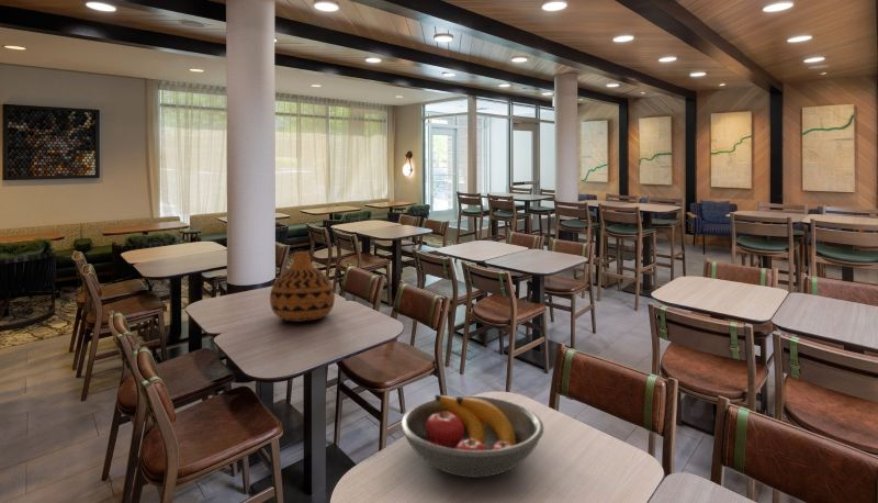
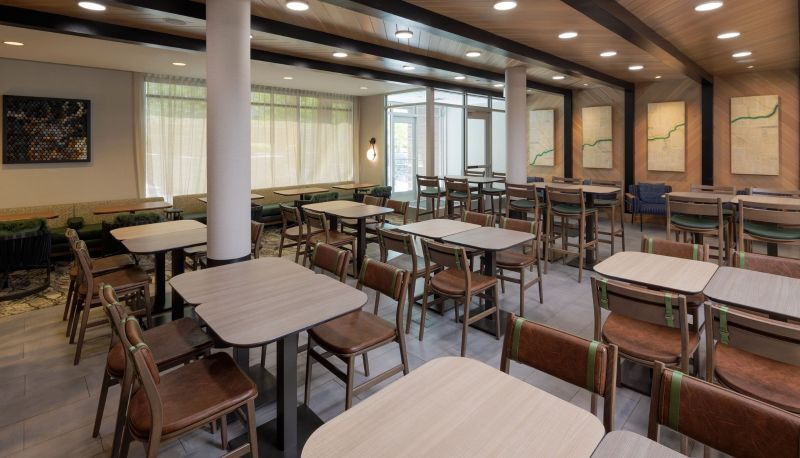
- fruit bowl (471, 434)
- vase (302, 284)
